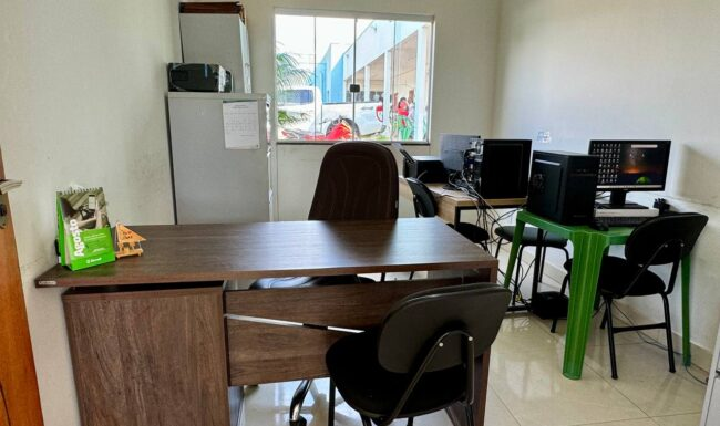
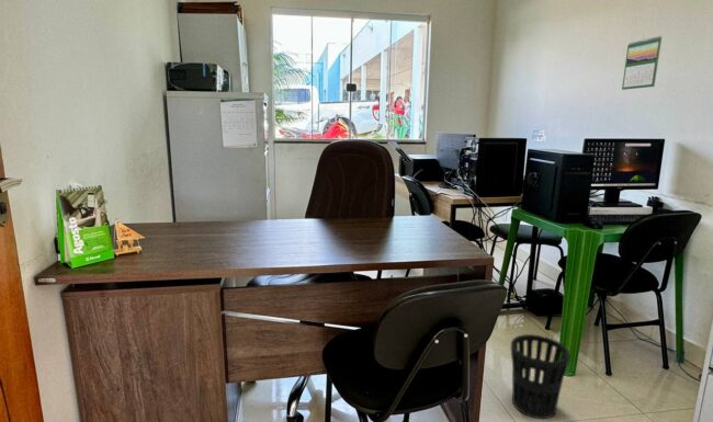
+ wastebasket (536, 376)
+ calendar (641, 64)
